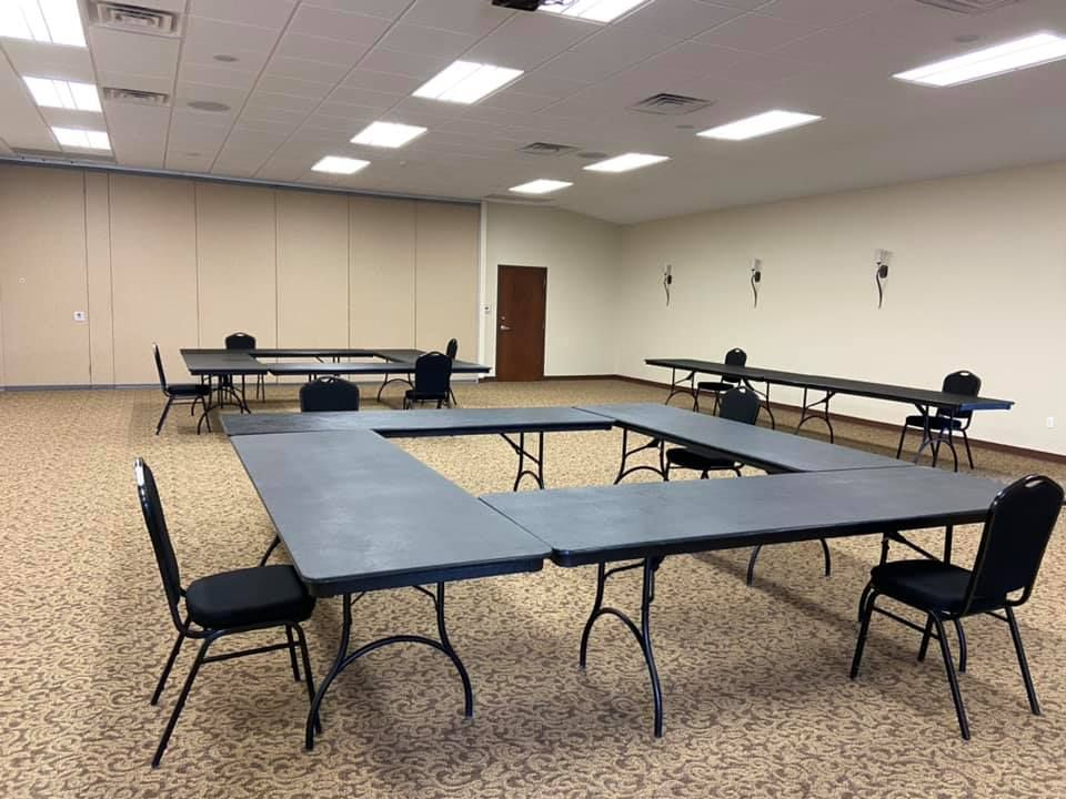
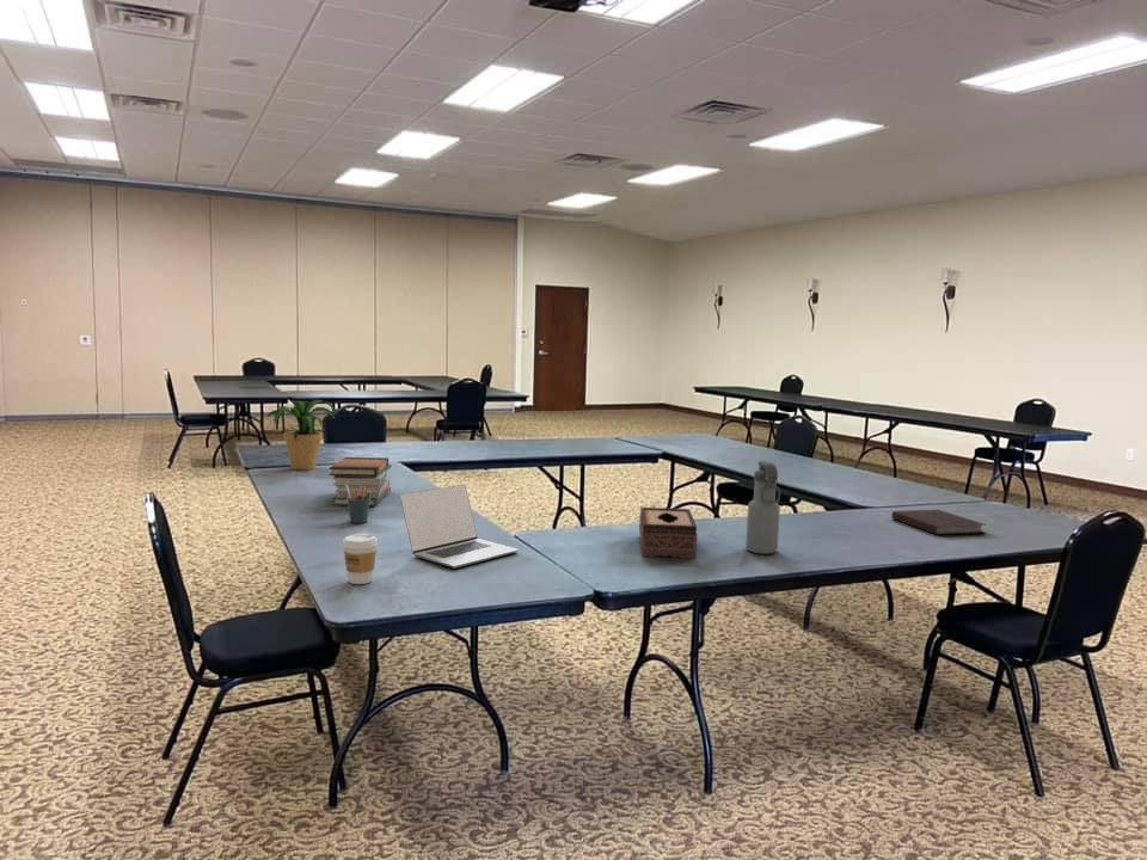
+ tissue box (667, 532)
+ pen holder (358, 503)
+ potted plant (303, 434)
+ coffee cup (360, 558)
+ water bottle (763, 506)
+ laptop (459, 523)
+ notebook (937, 521)
+ book stack (361, 480)
